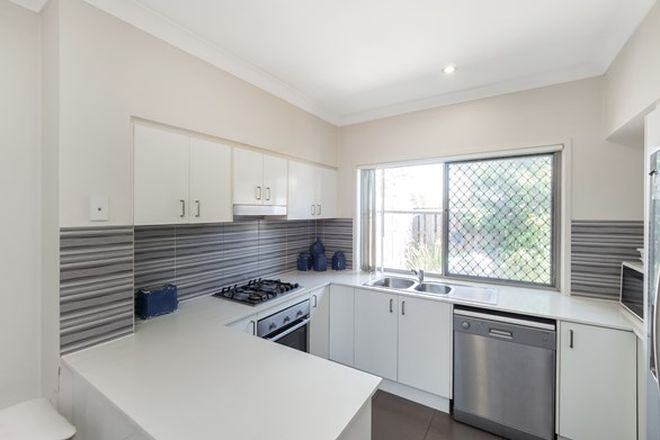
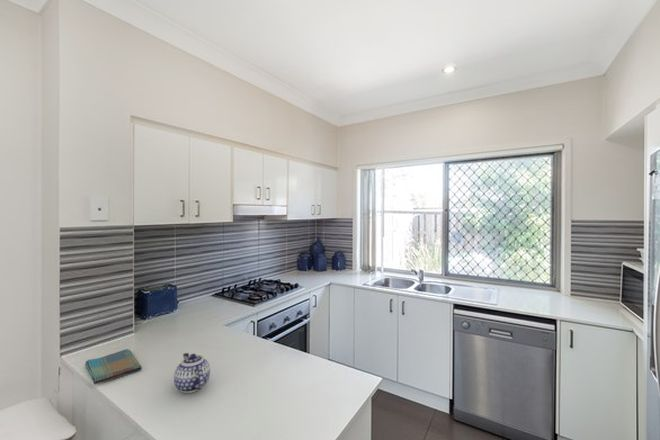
+ dish towel (113, 364)
+ teapot (192, 370)
